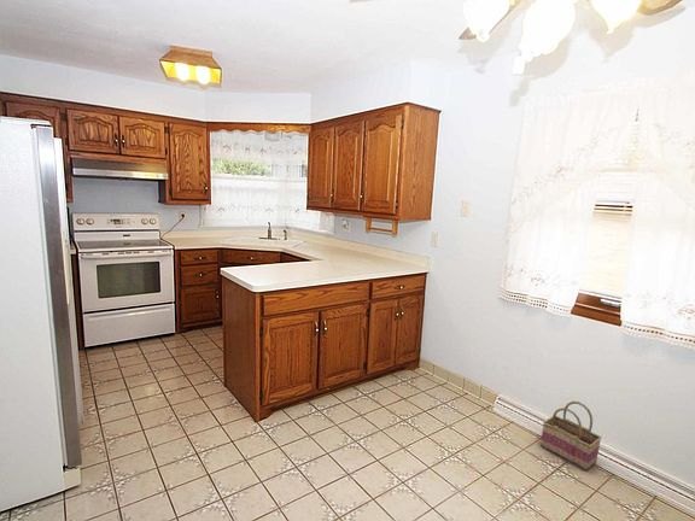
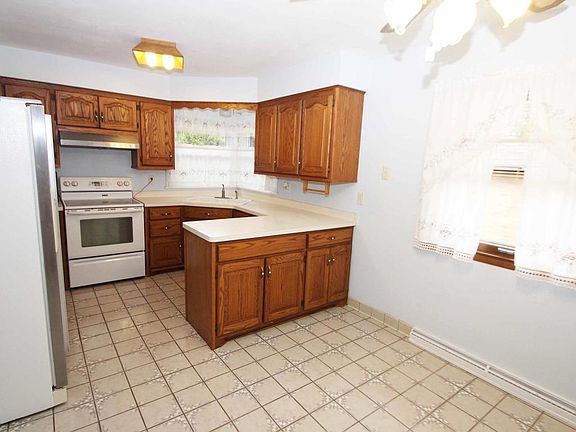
- basket (571, 429)
